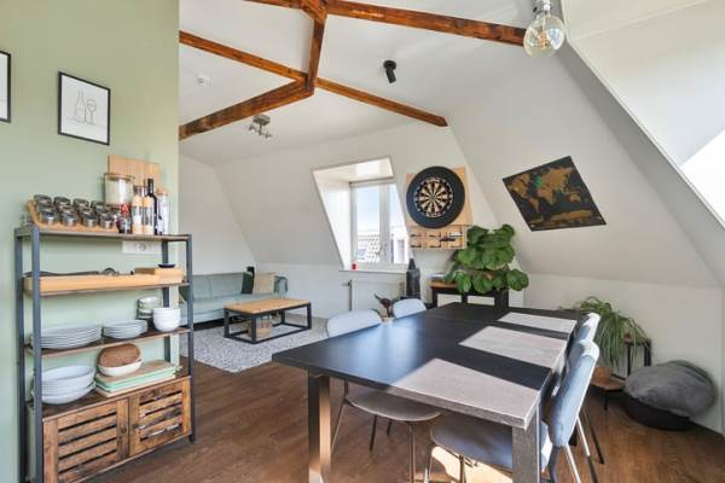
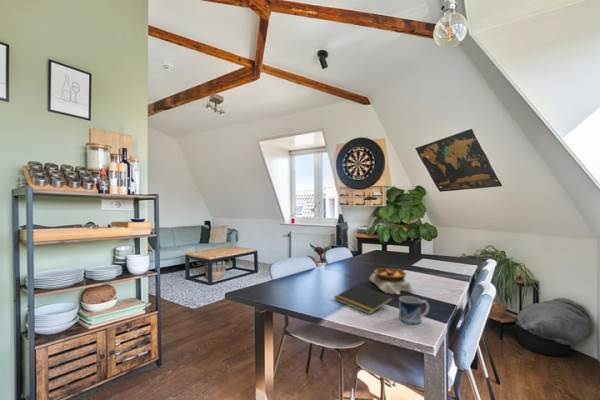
+ bowl (392, 279)
+ mug (414, 309)
+ notepad (362, 298)
